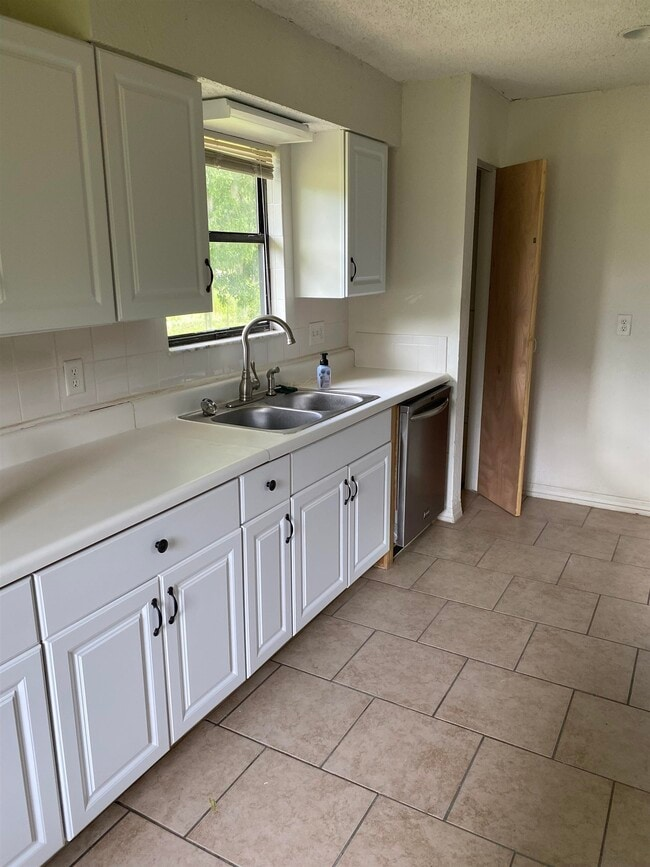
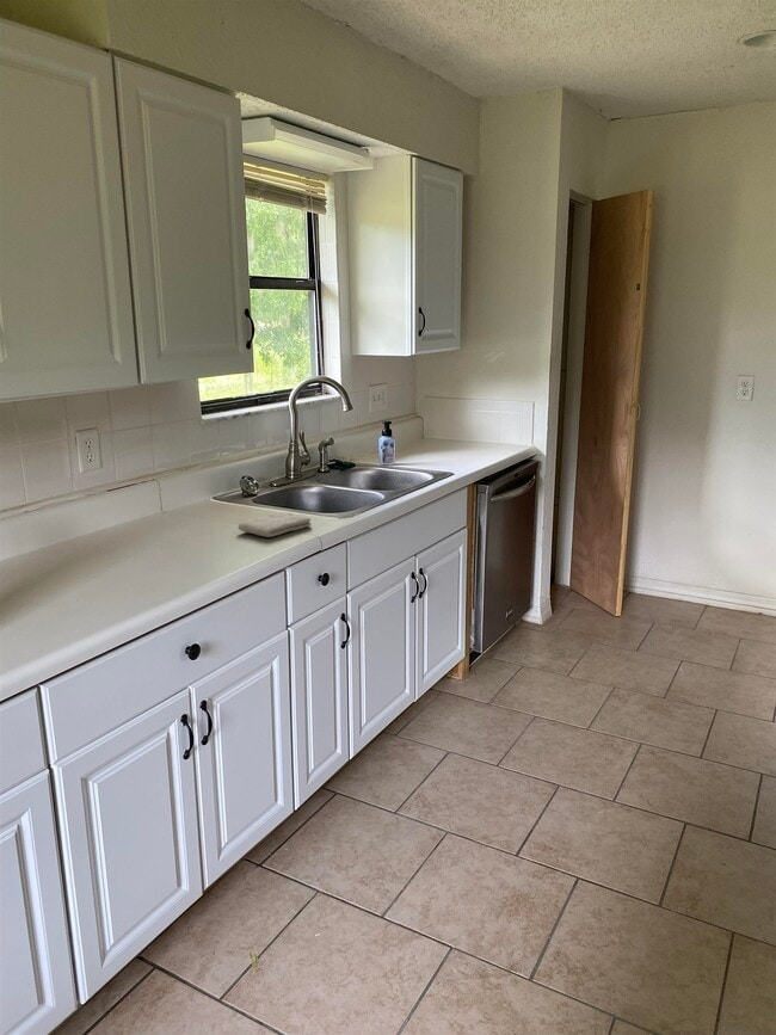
+ washcloth (276, 523)
